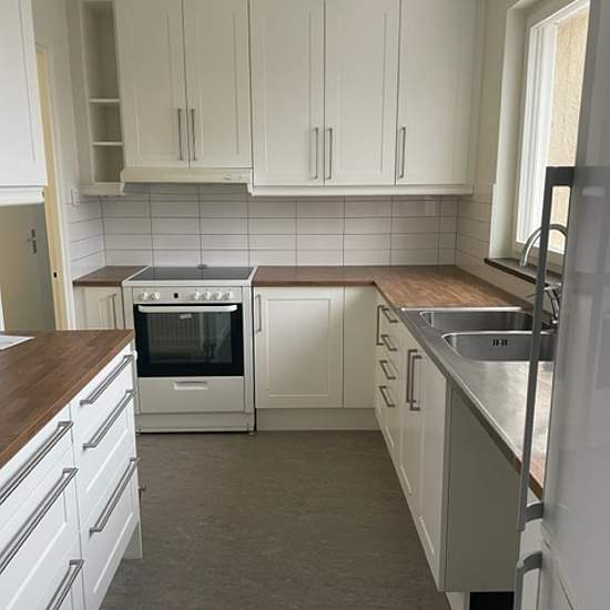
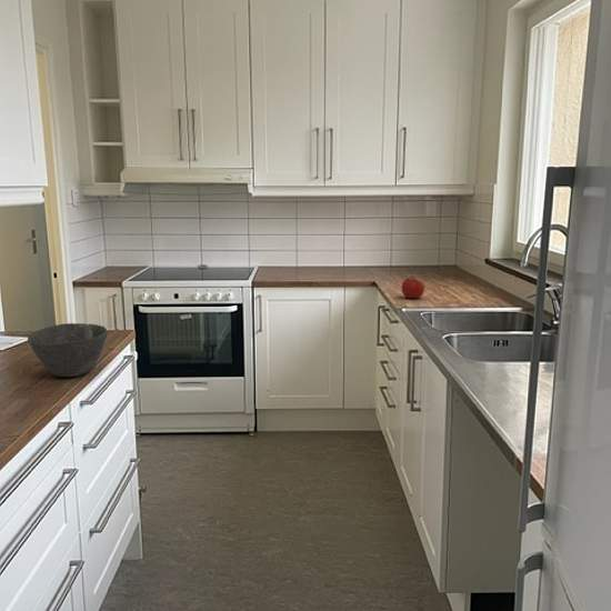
+ apple (412, 287)
+ bowl (69, 352)
